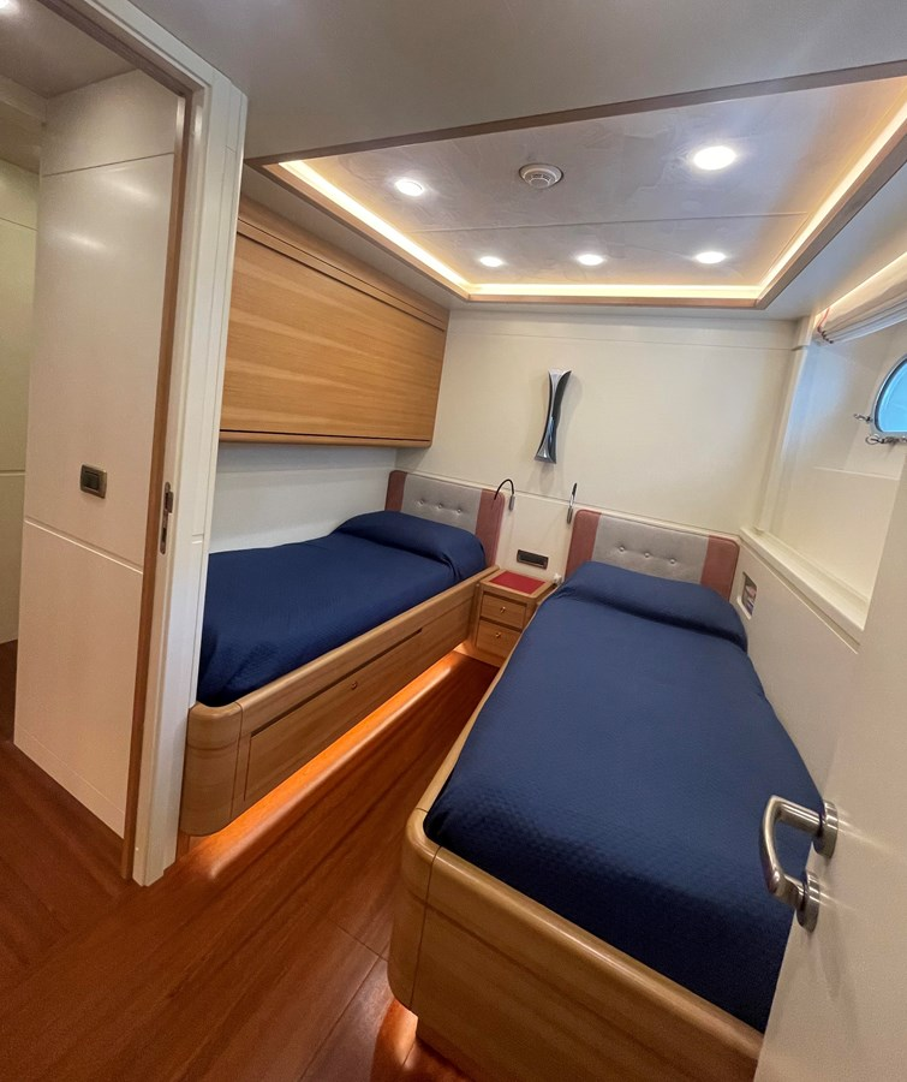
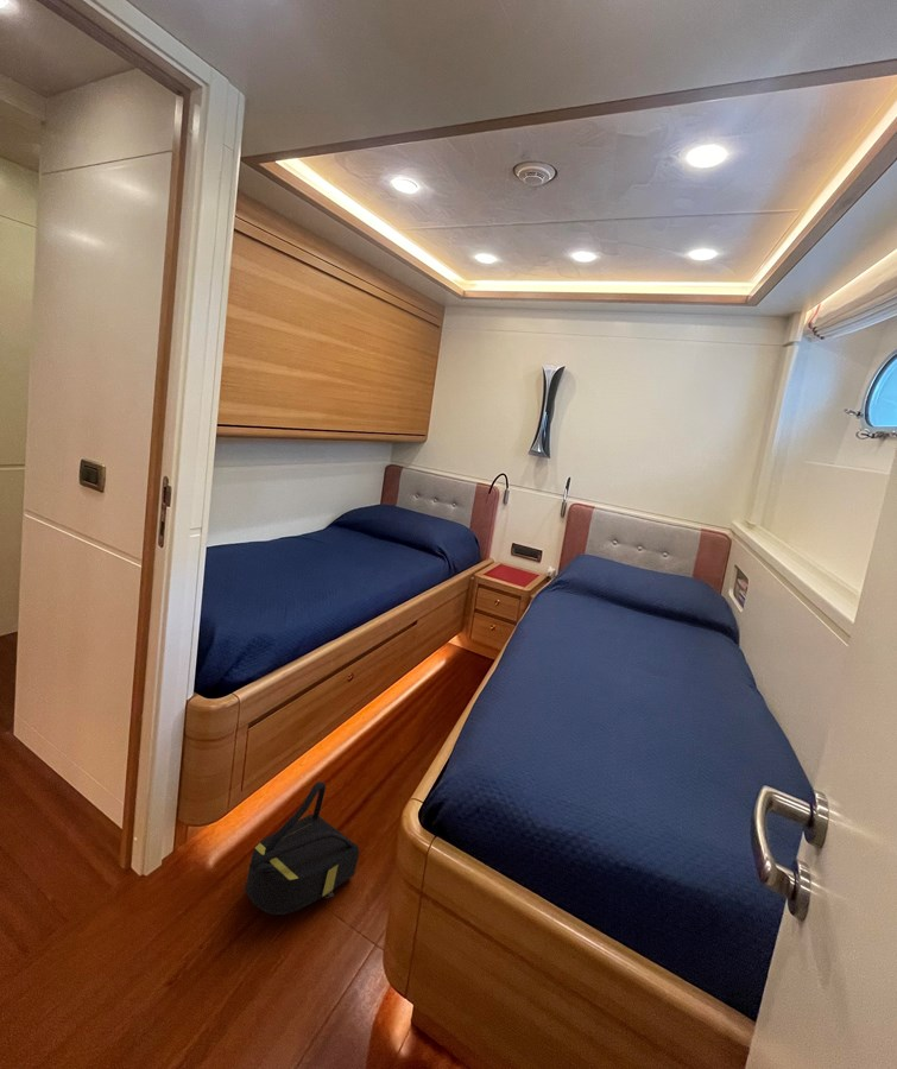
+ backpack (296, 850)
